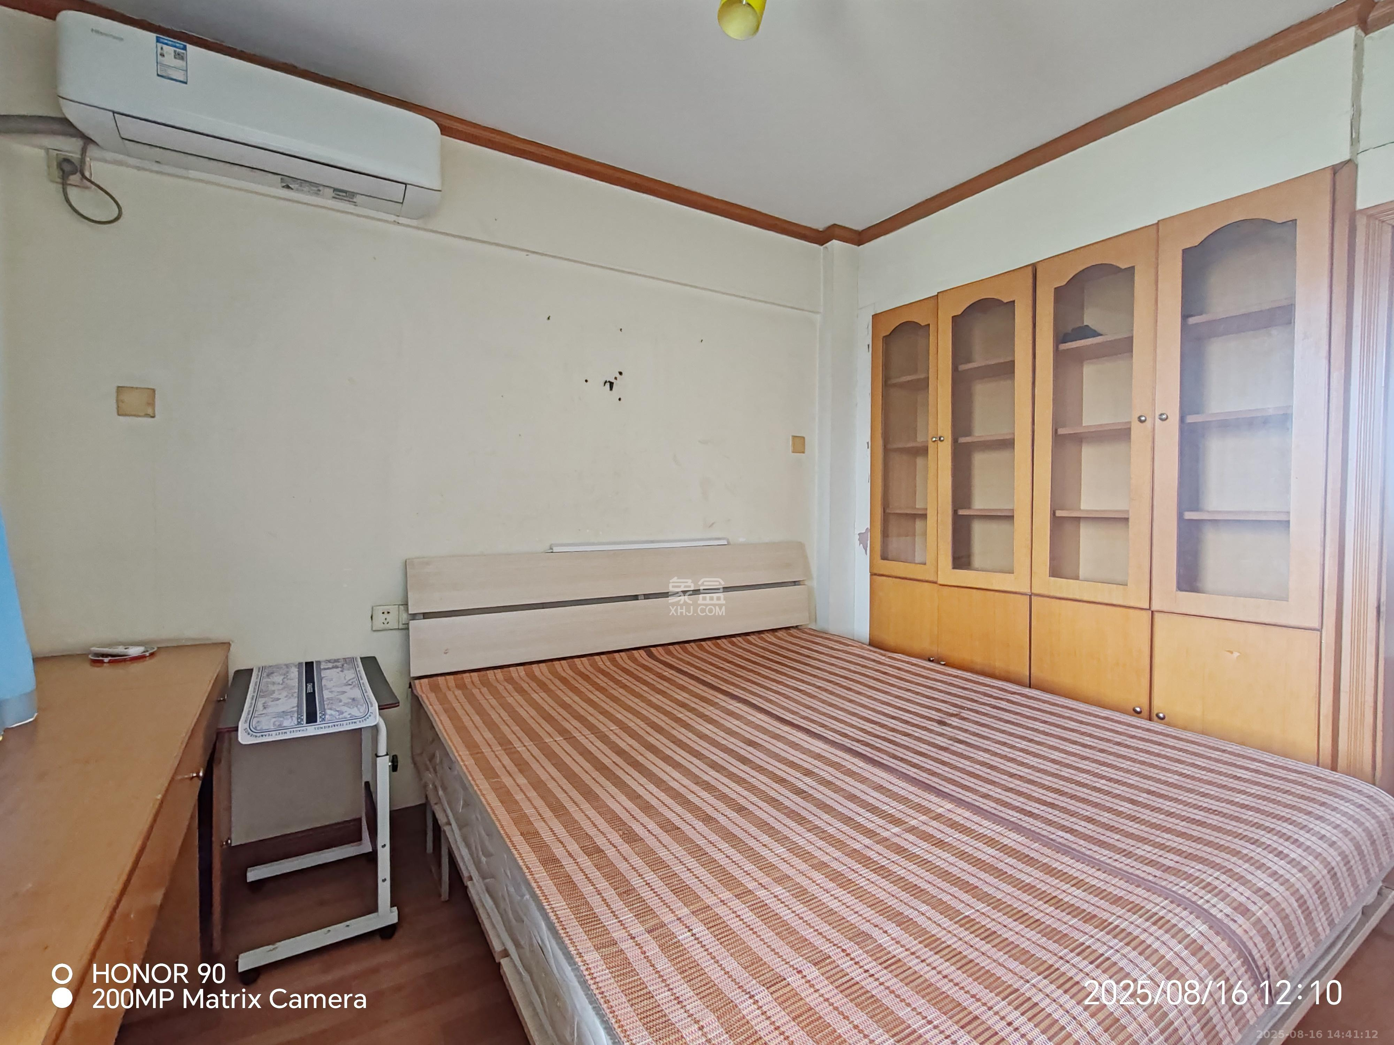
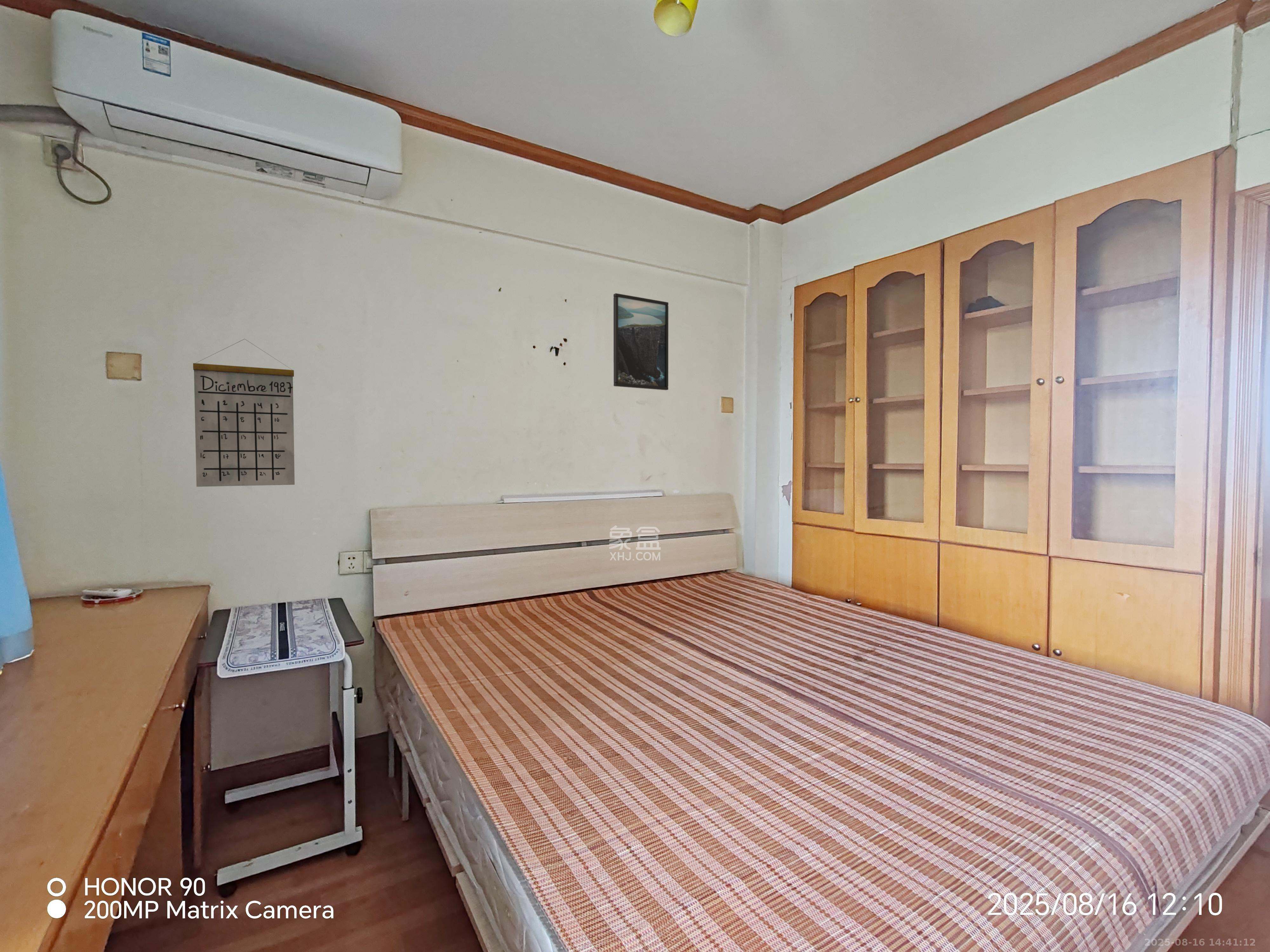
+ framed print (641, 343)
+ calendar (246, 412)
